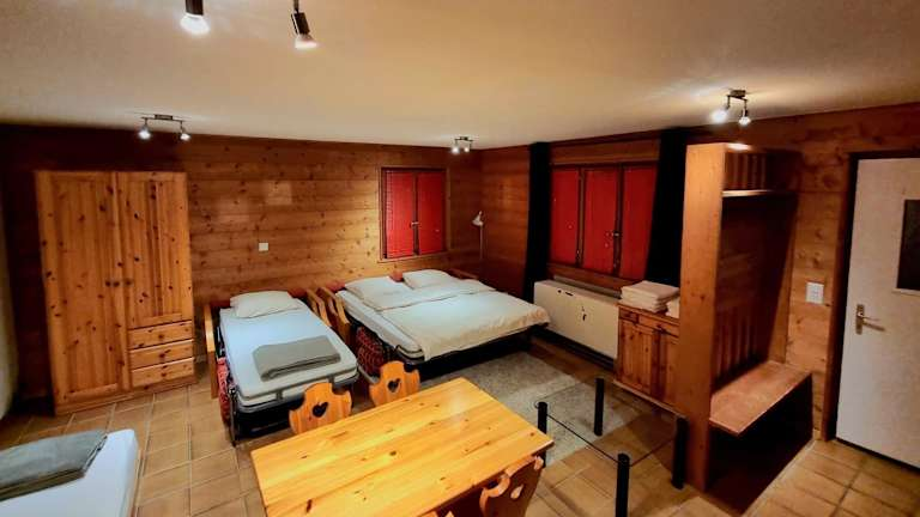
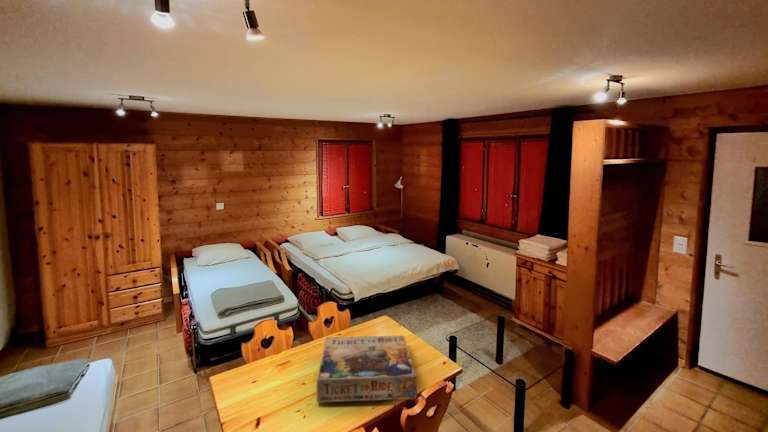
+ board game (366, 364)
